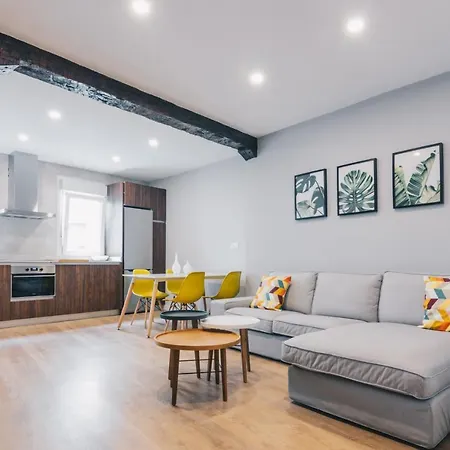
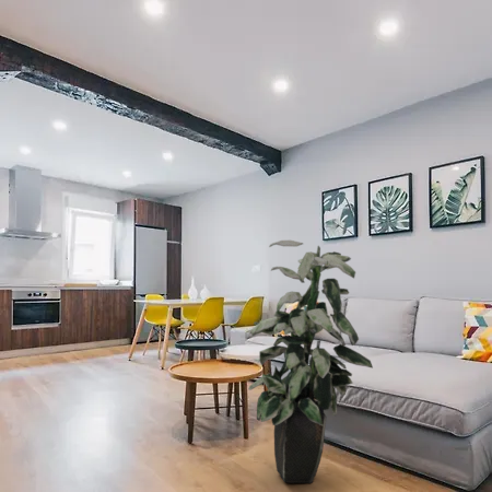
+ indoor plant (301, 354)
